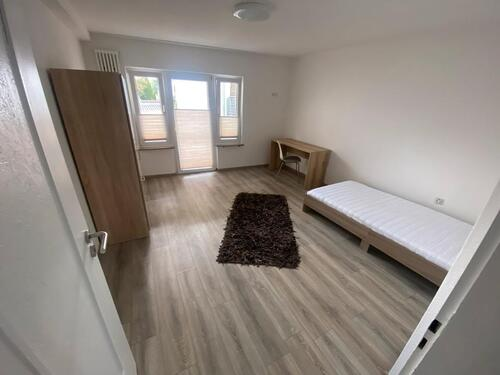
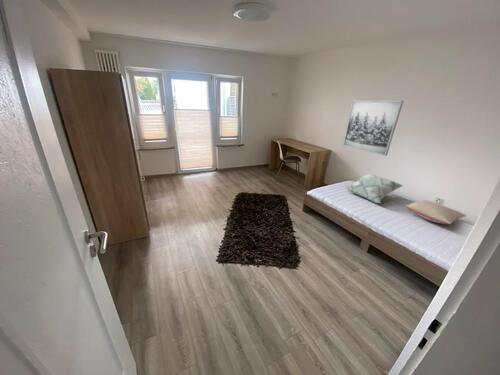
+ decorative pillow (372, 187)
+ pillow (435, 211)
+ wall art (369, 126)
